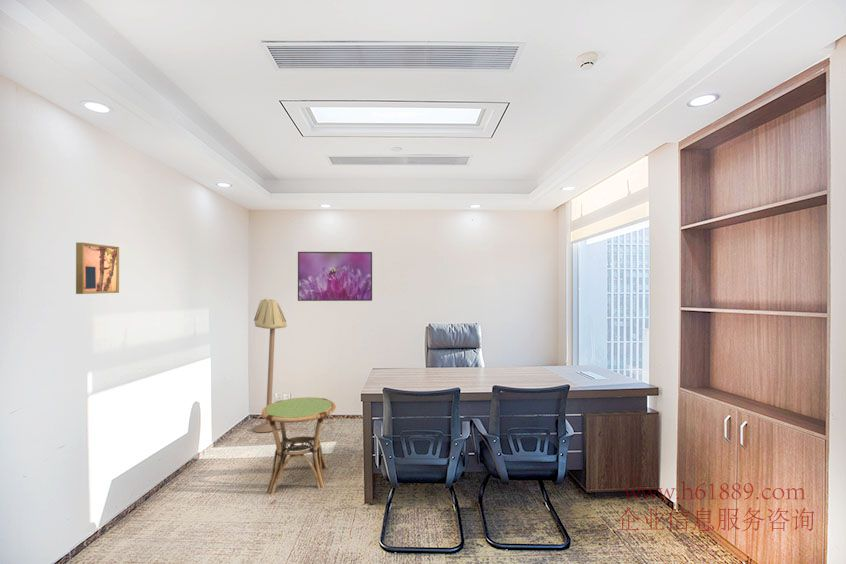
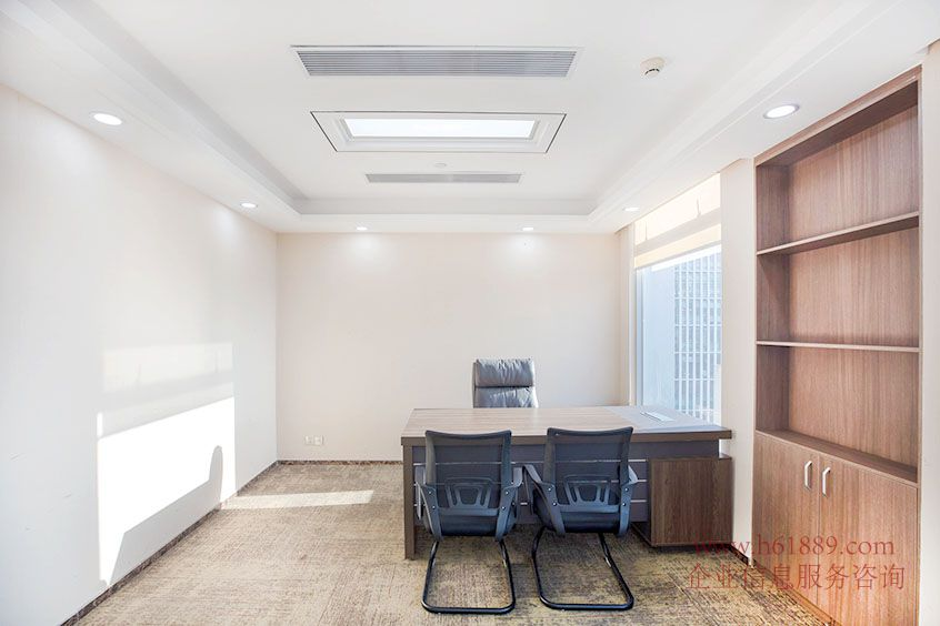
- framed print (335, 276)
- wall art (98, 269)
- side table (299, 442)
- floor lamp (270, 361)
